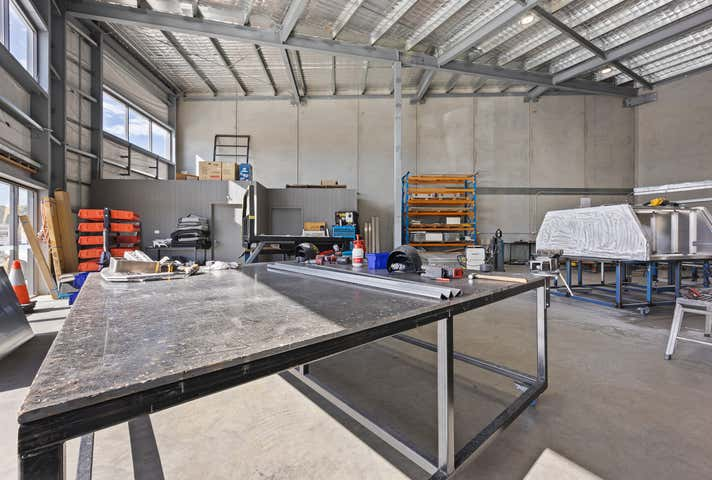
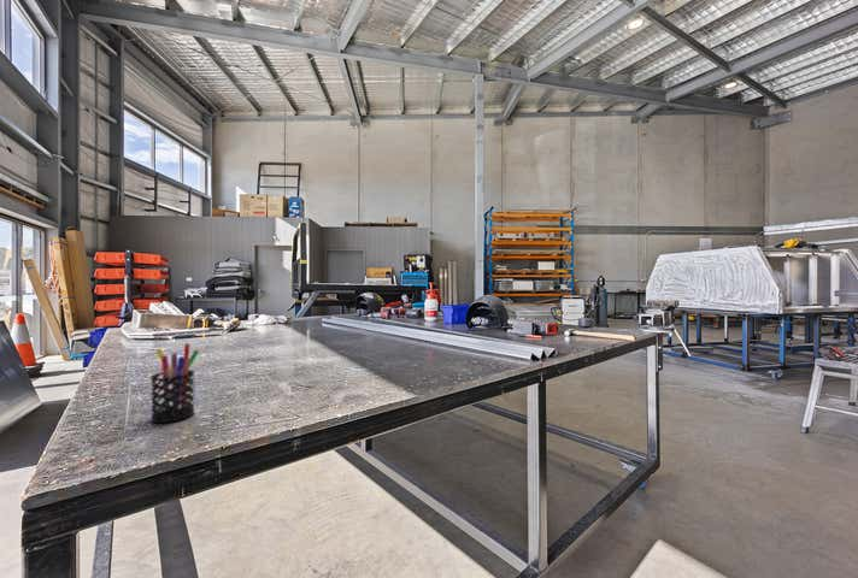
+ pen holder (178, 378)
